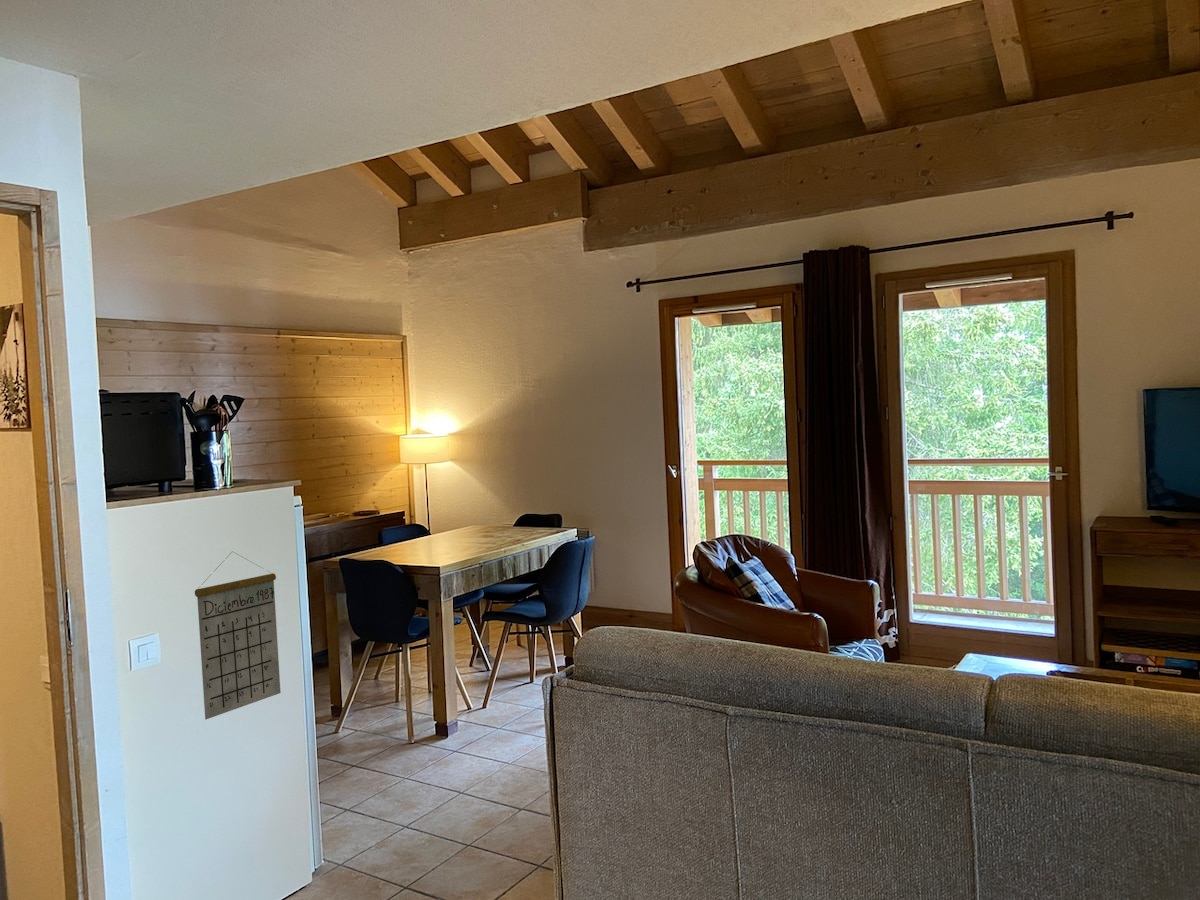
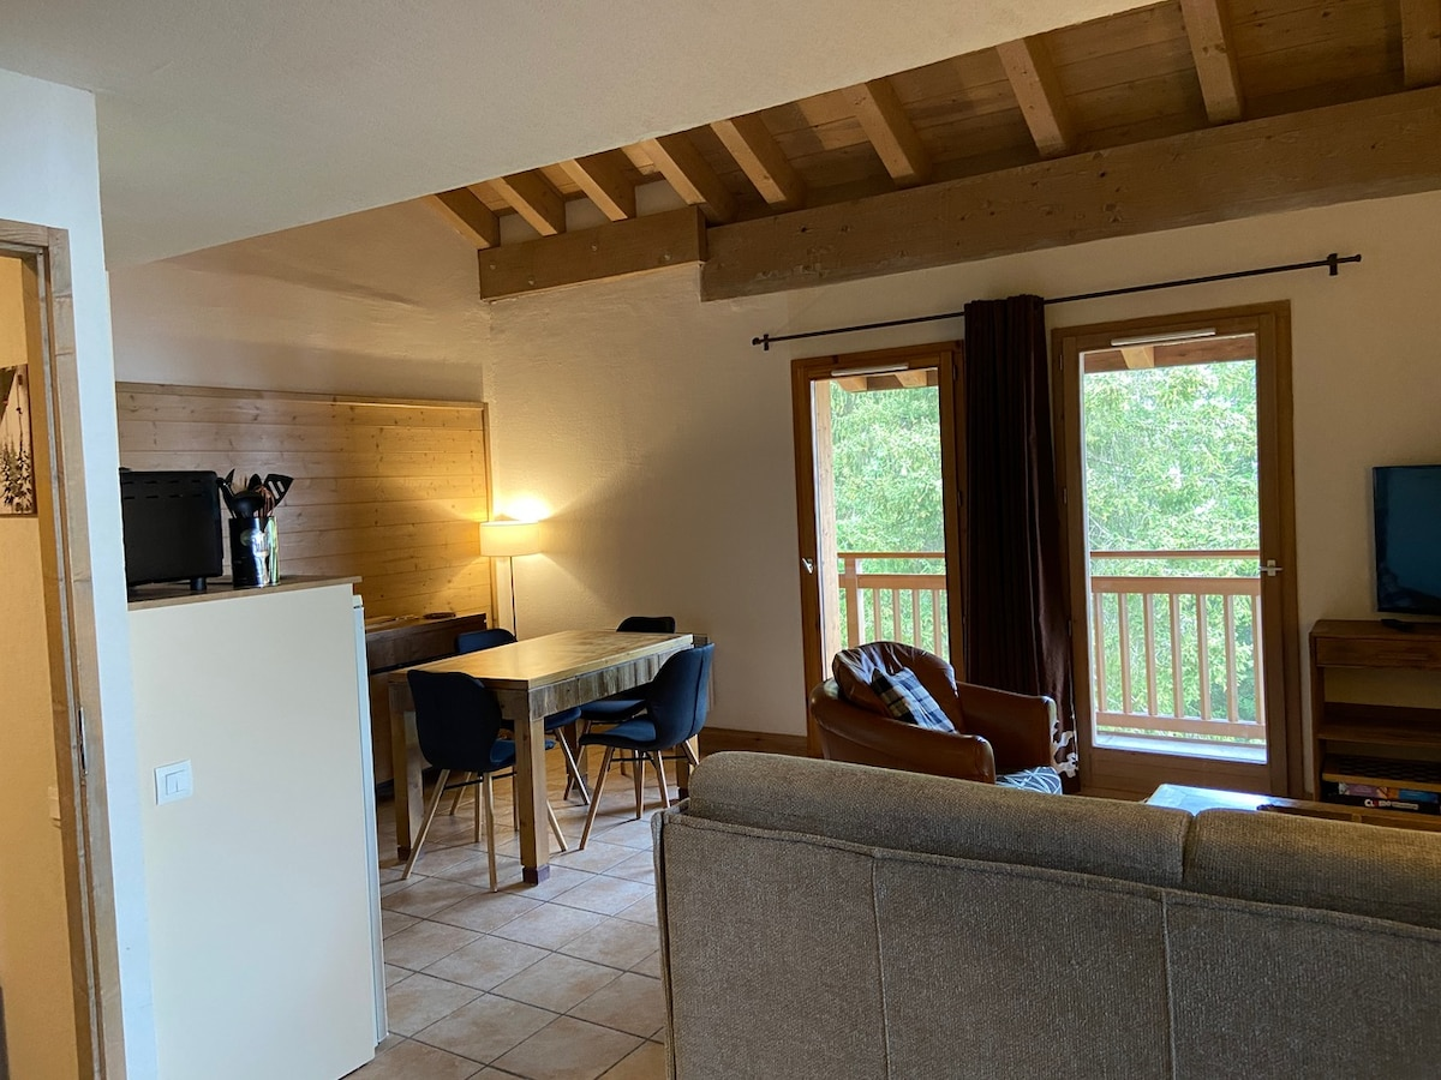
- calendar (239, 628)
